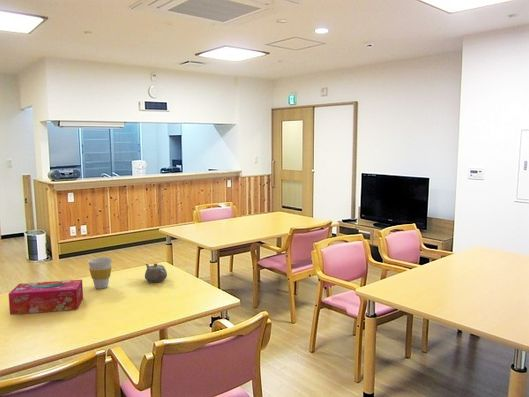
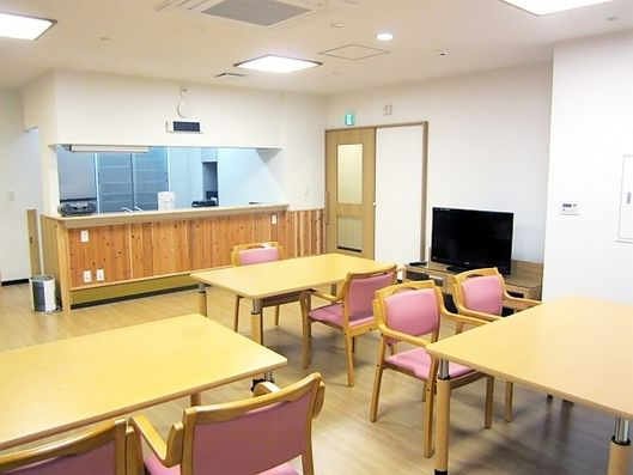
- cup (100, 273)
- tissue box (47, 296)
- teapot (155, 271)
